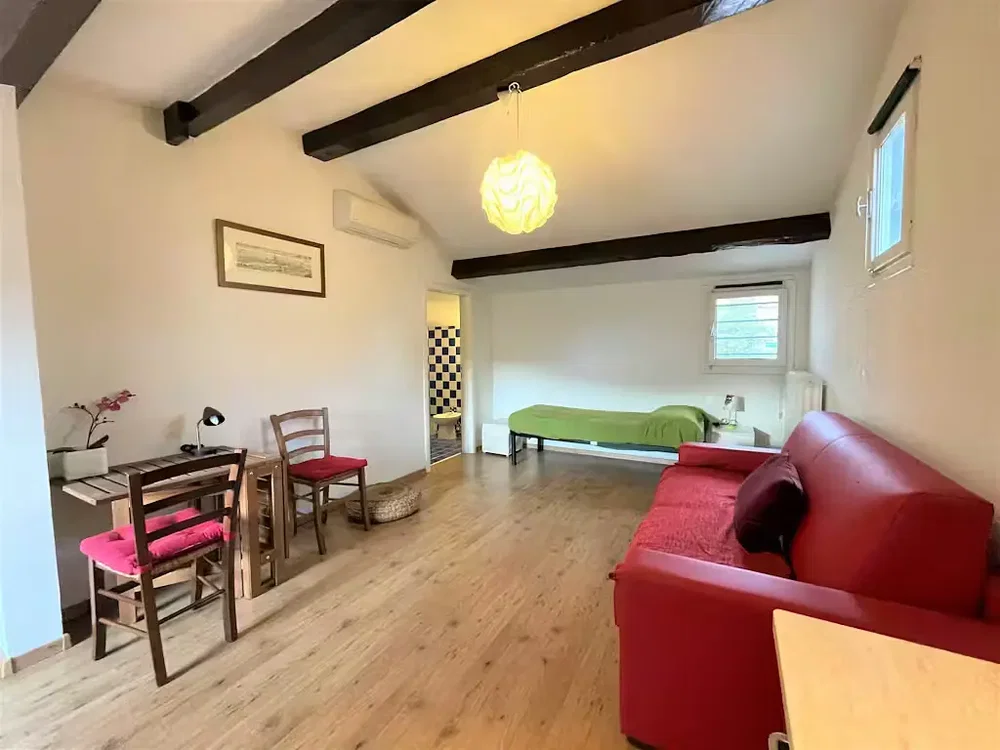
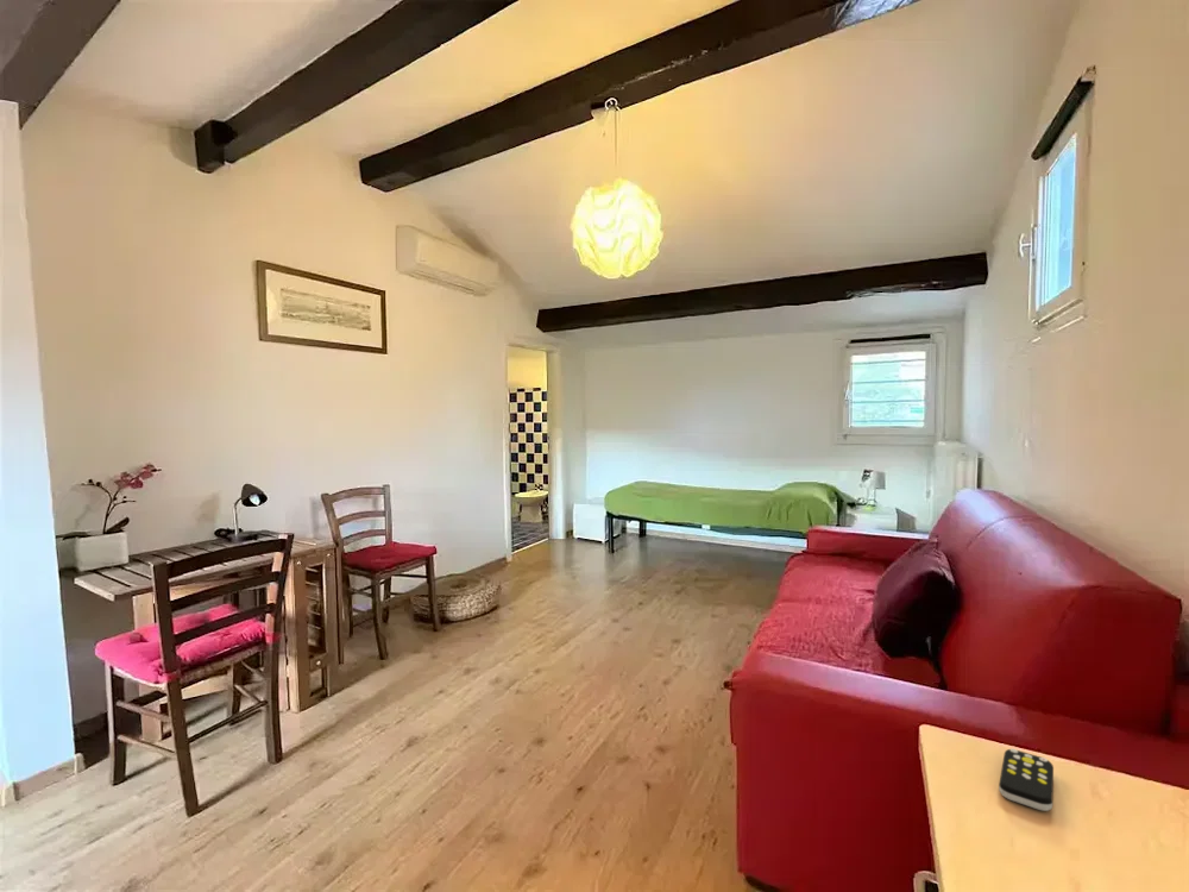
+ remote control (1026, 777)
